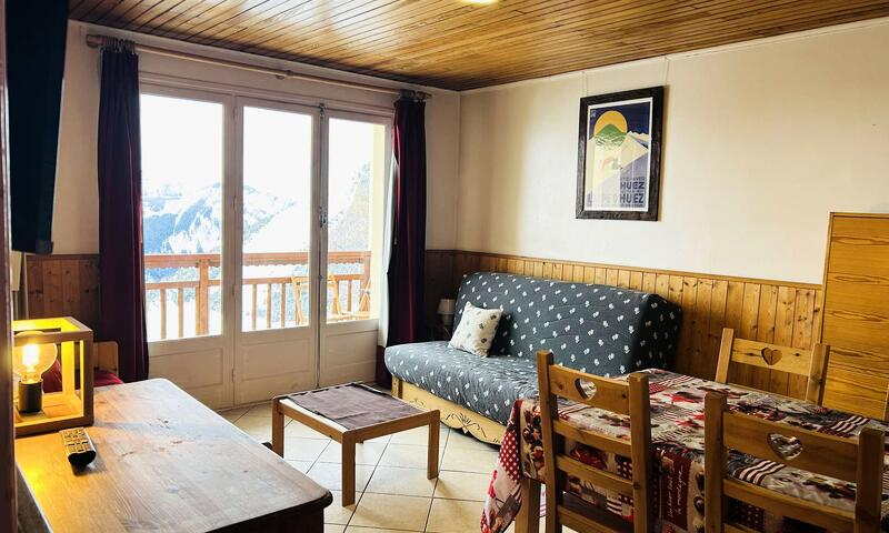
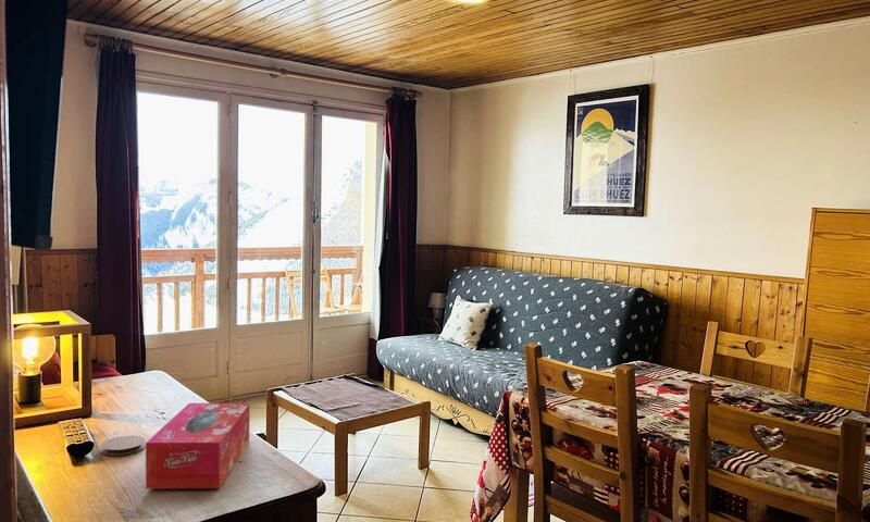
+ coaster (123, 445)
+ tissue box (202, 442)
